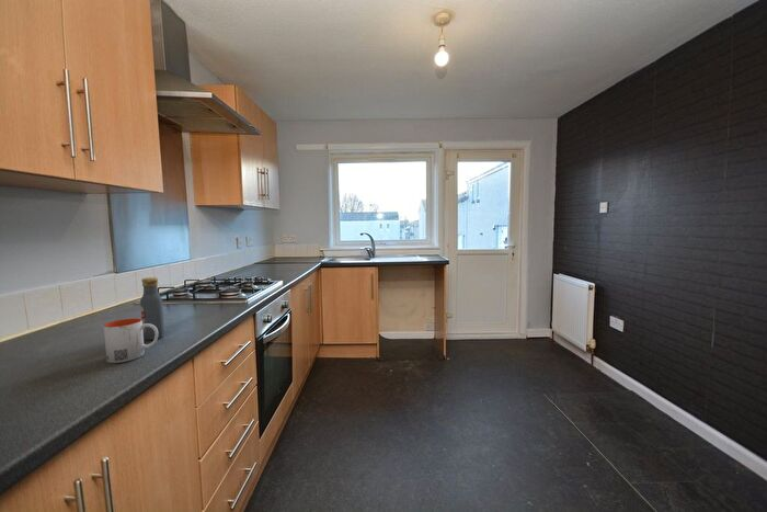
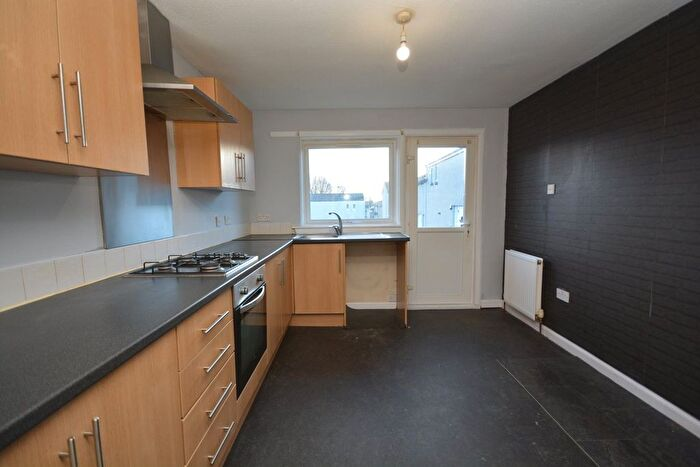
- mug (133, 338)
- vodka (151, 307)
